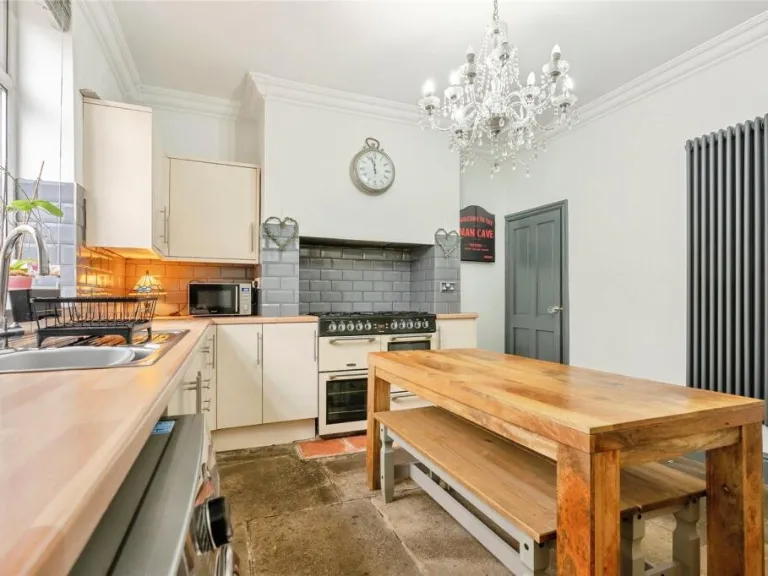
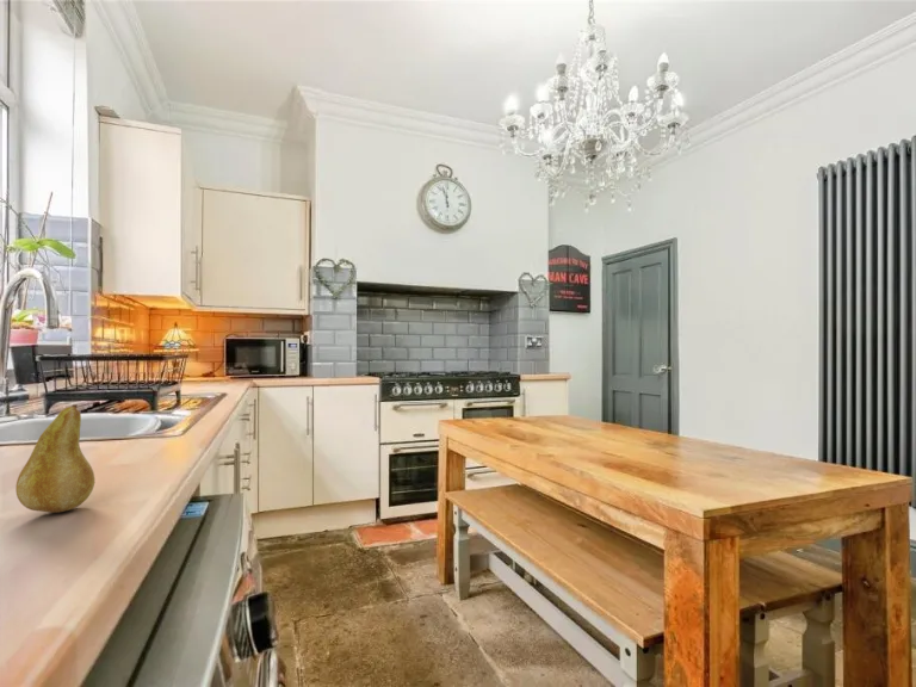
+ fruit (56, 457)
